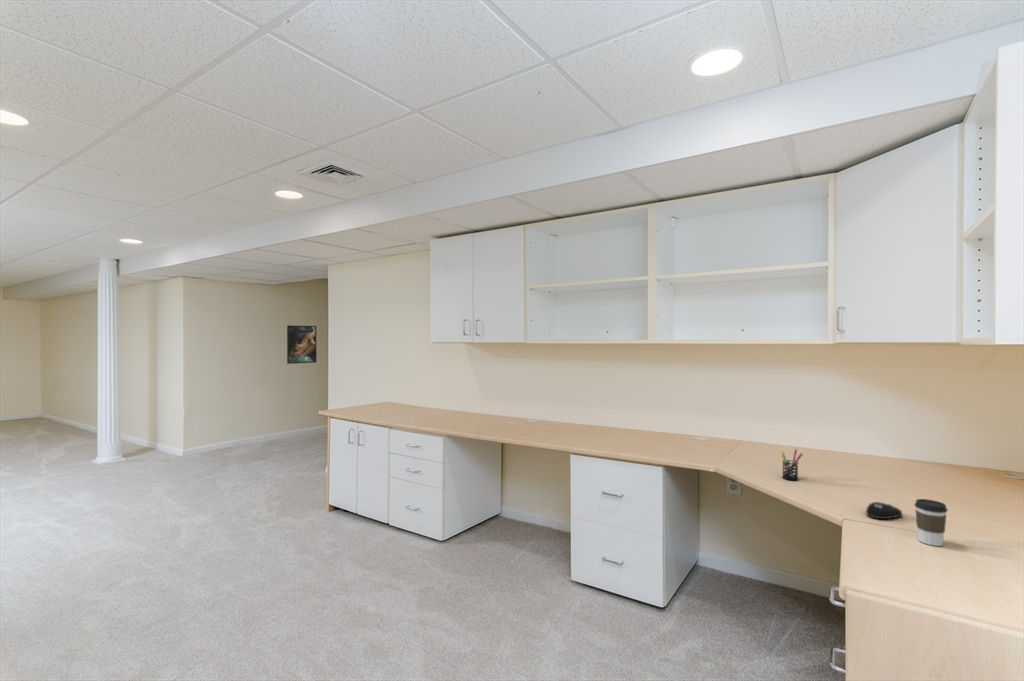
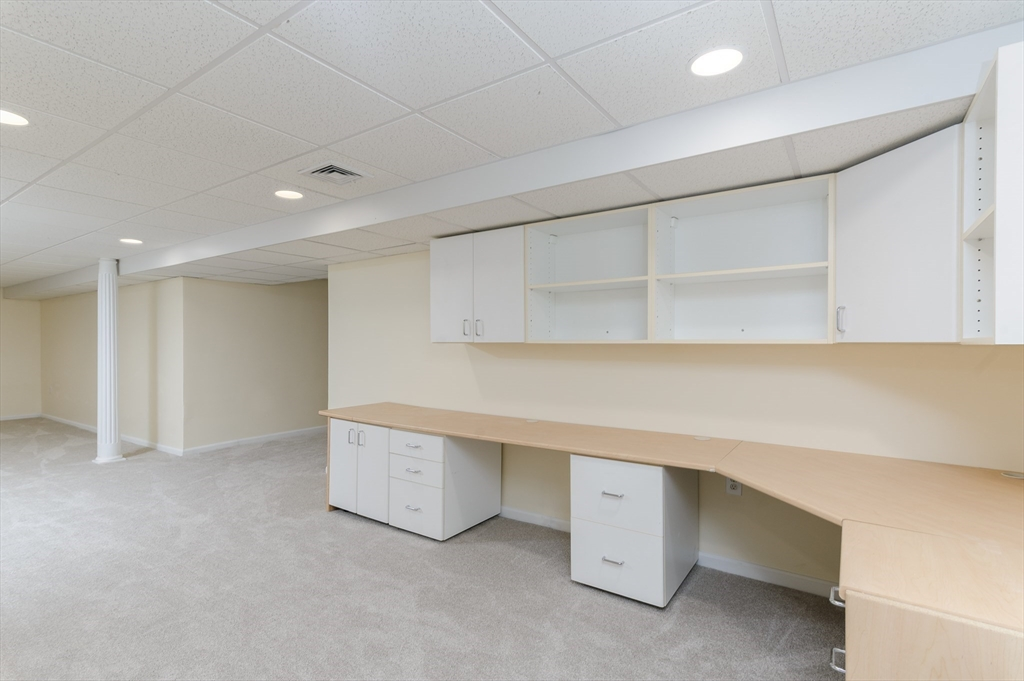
- computer mouse (882, 509)
- coffee cup (930, 522)
- pen holder (789, 463)
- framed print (302, 344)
